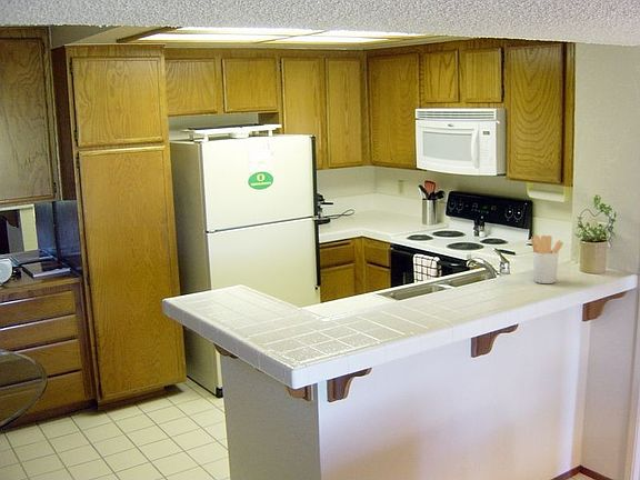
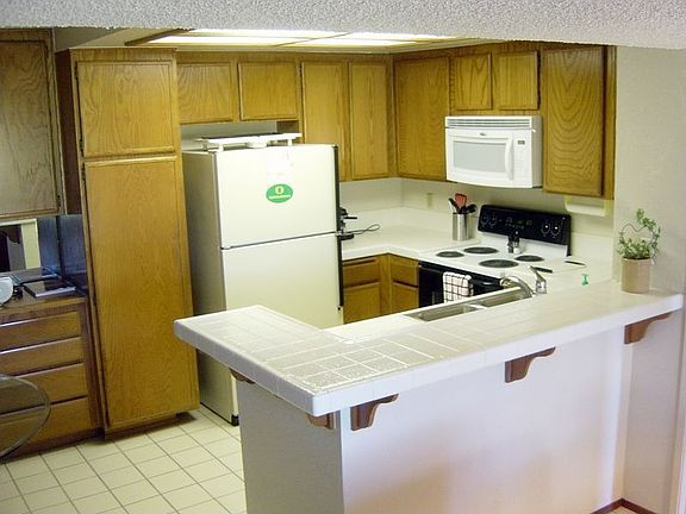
- utensil holder (543, 258)
